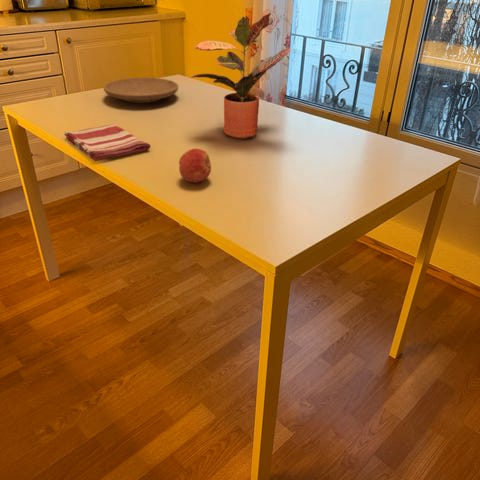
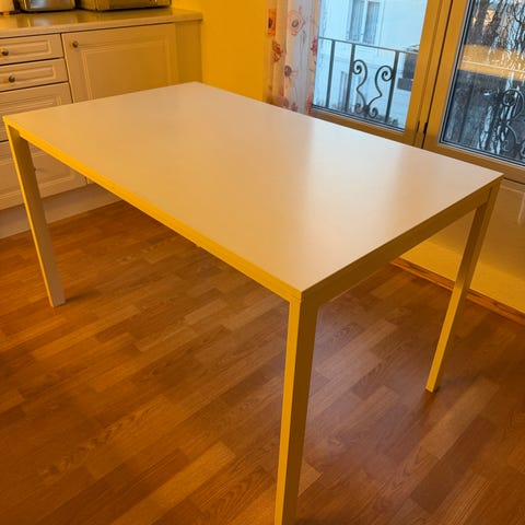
- dish towel (105, 139)
- plate (141, 91)
- apple (195, 165)
- potted plant (241, 73)
